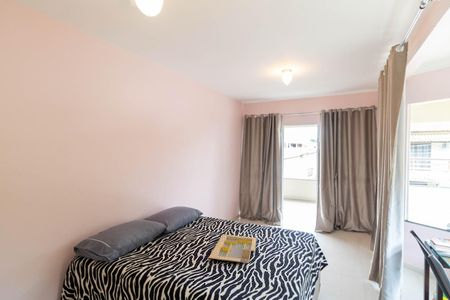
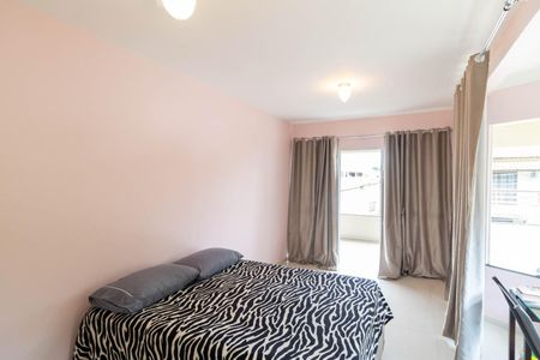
- serving tray (235, 248)
